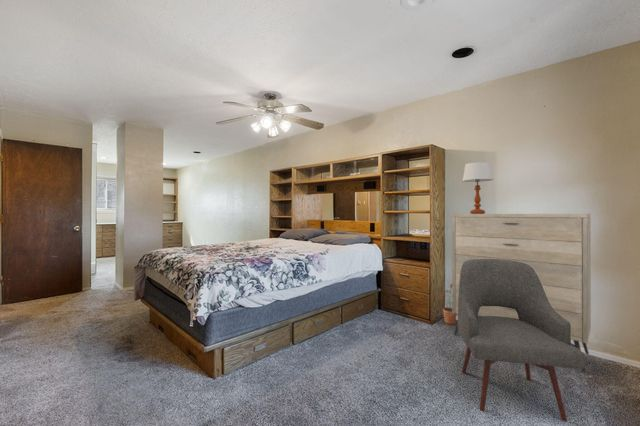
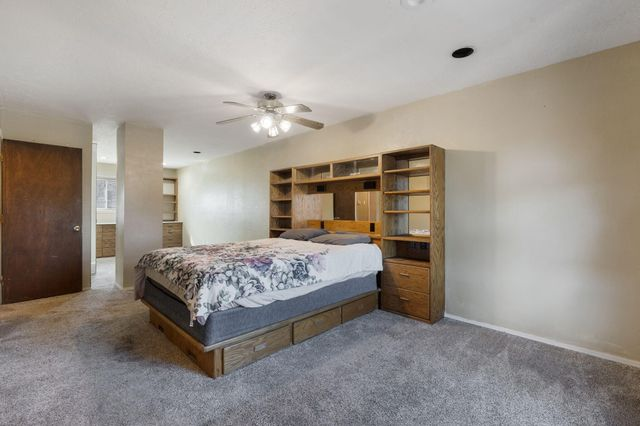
- table lamp (477, 188)
- chair (507, 329)
- dresser (522, 262)
- potted plant (449, 301)
